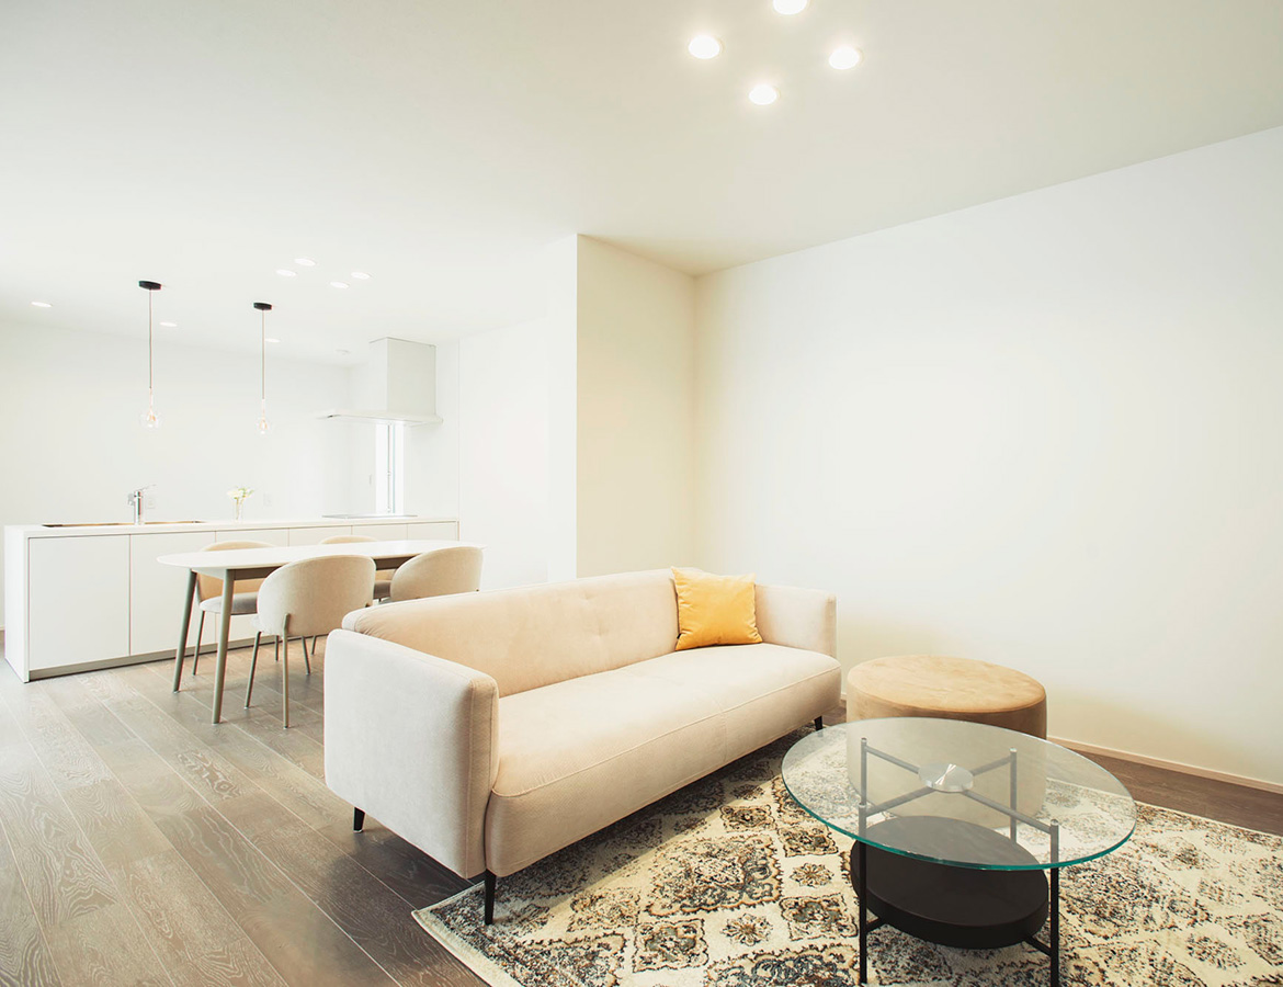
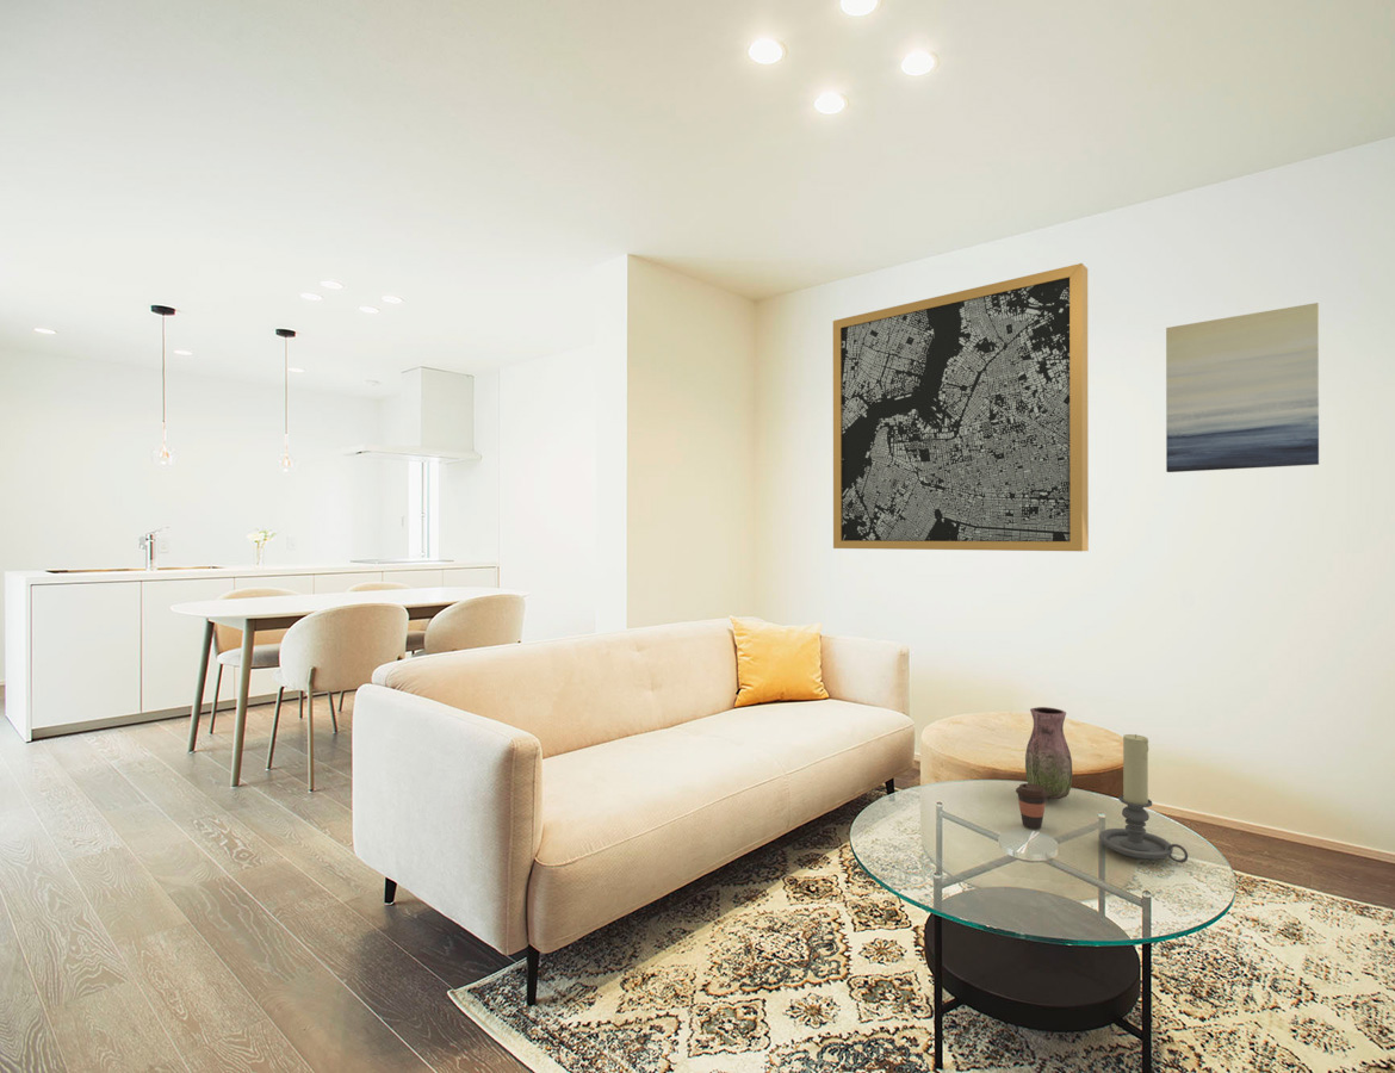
+ vase (1049, 755)
+ wall art (947, 423)
+ candle holder (1142, 794)
+ wall art (1238, 392)
+ coffee cup (1031, 806)
